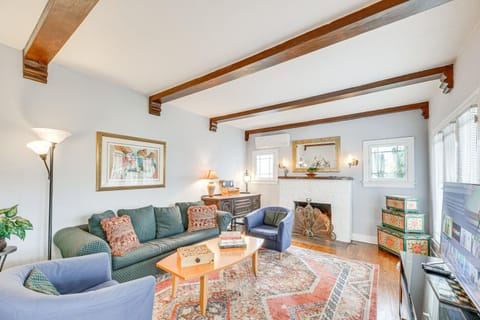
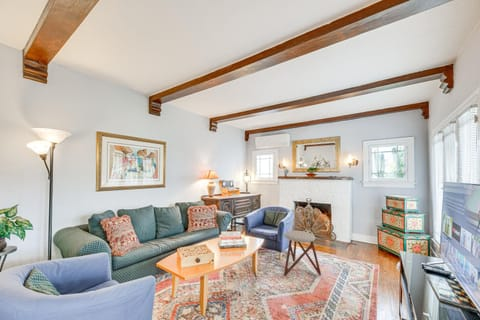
+ stool (295, 252)
